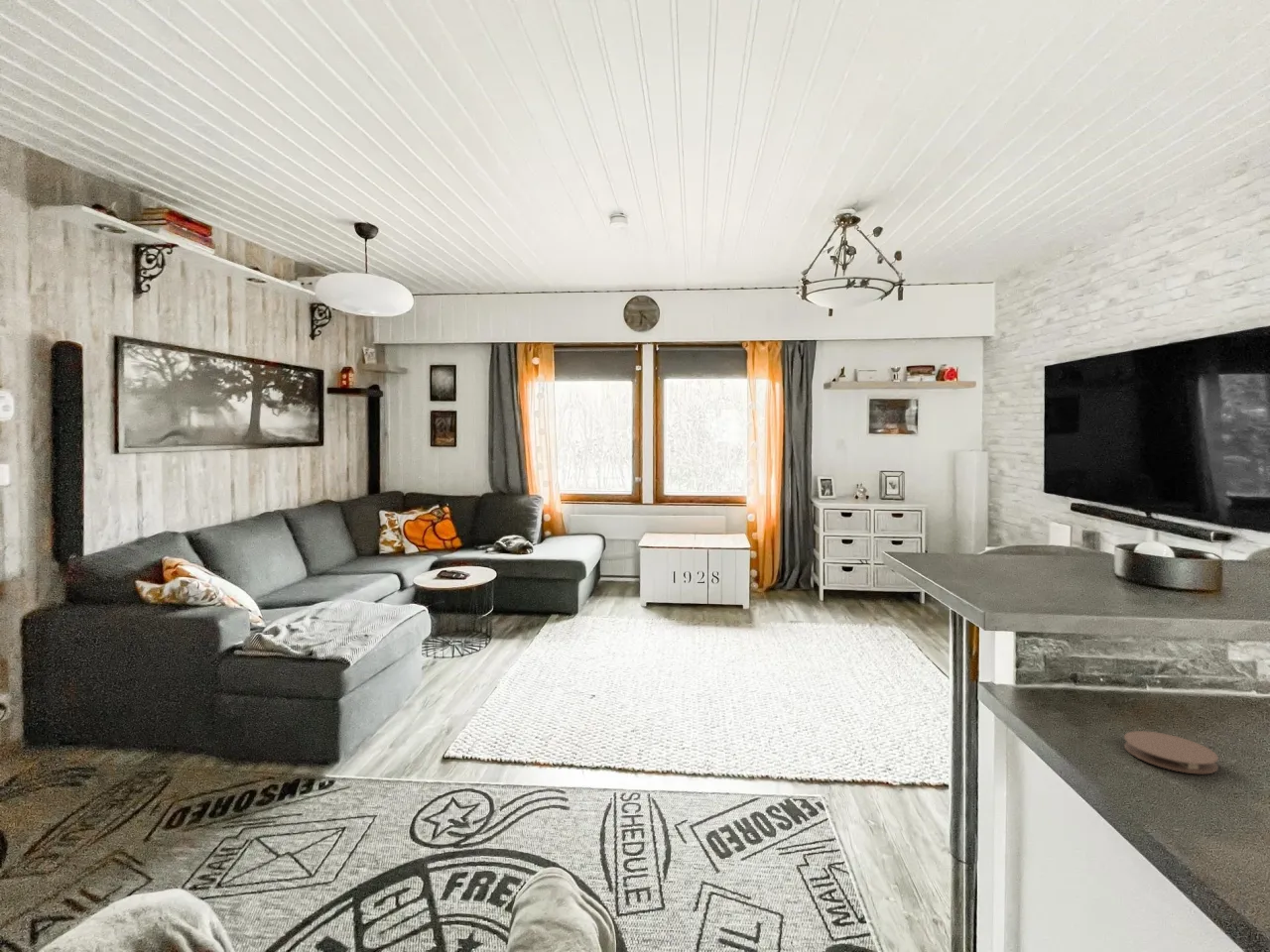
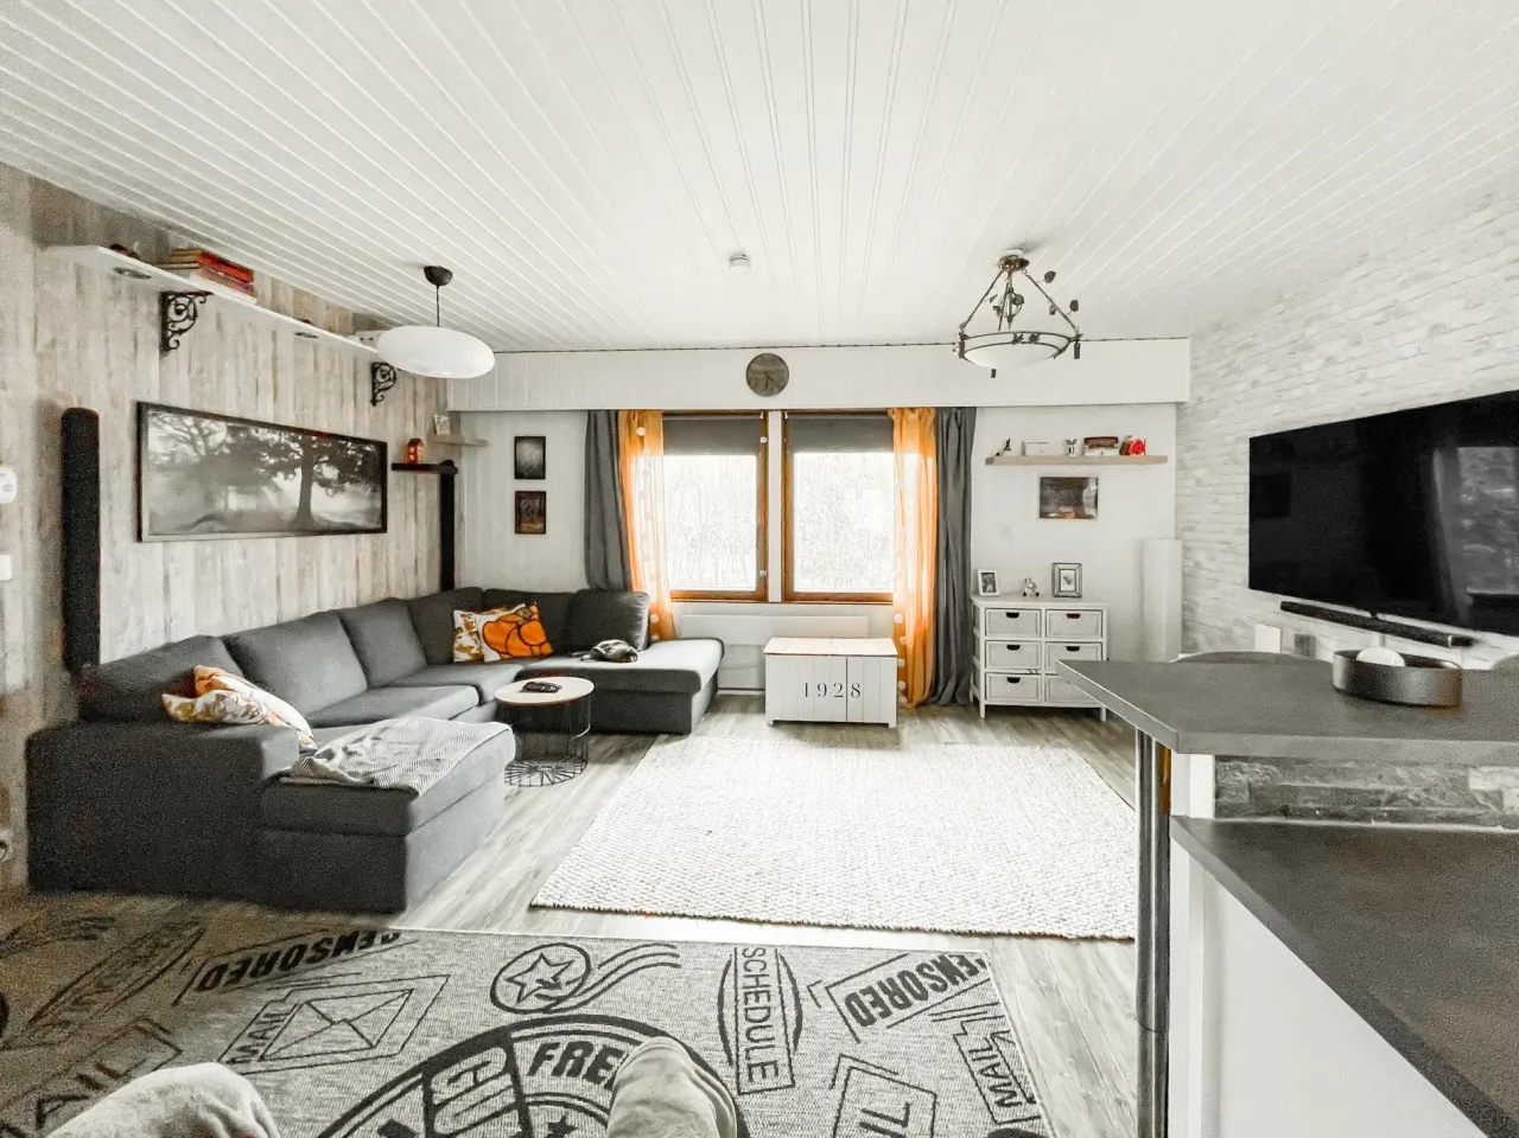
- coaster (1169, 751)
